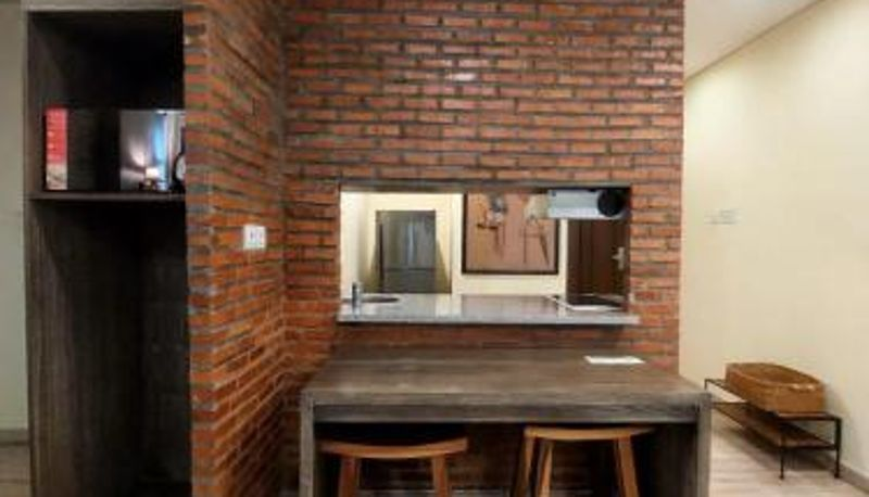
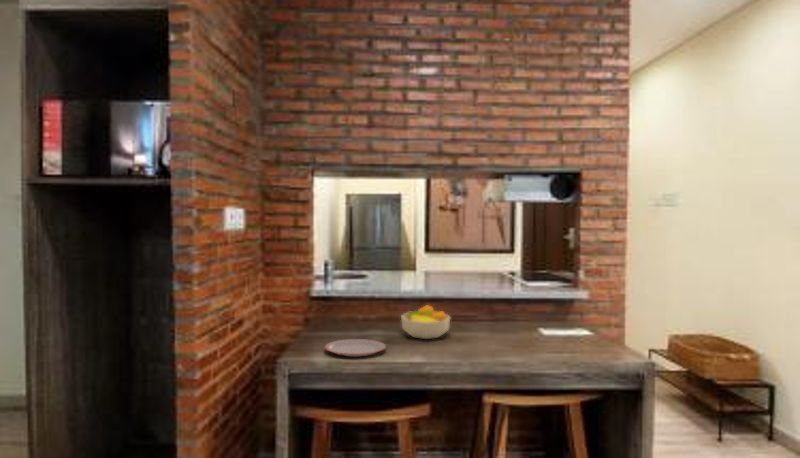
+ plate (355, 348)
+ fruit bowl (425, 320)
